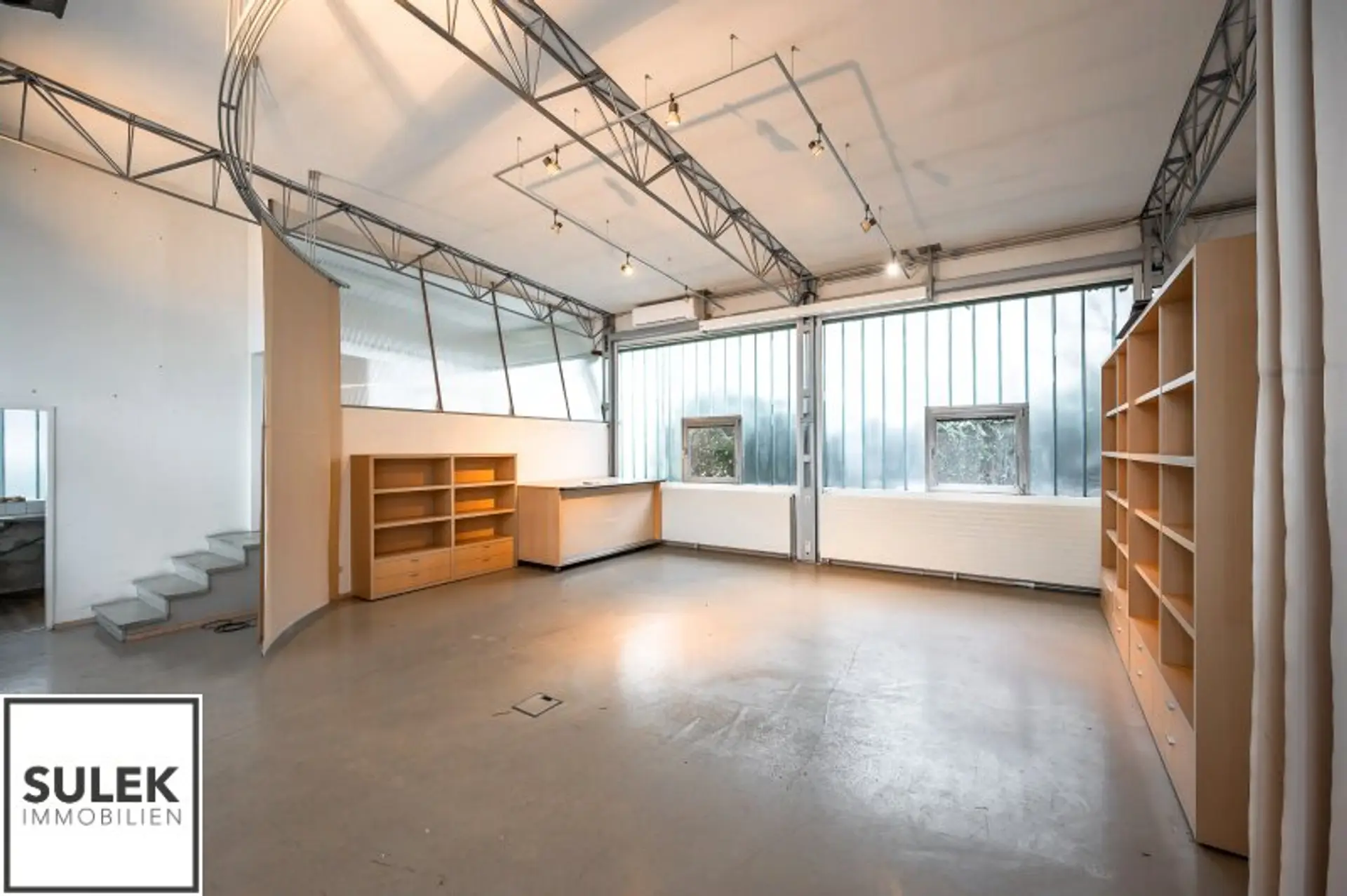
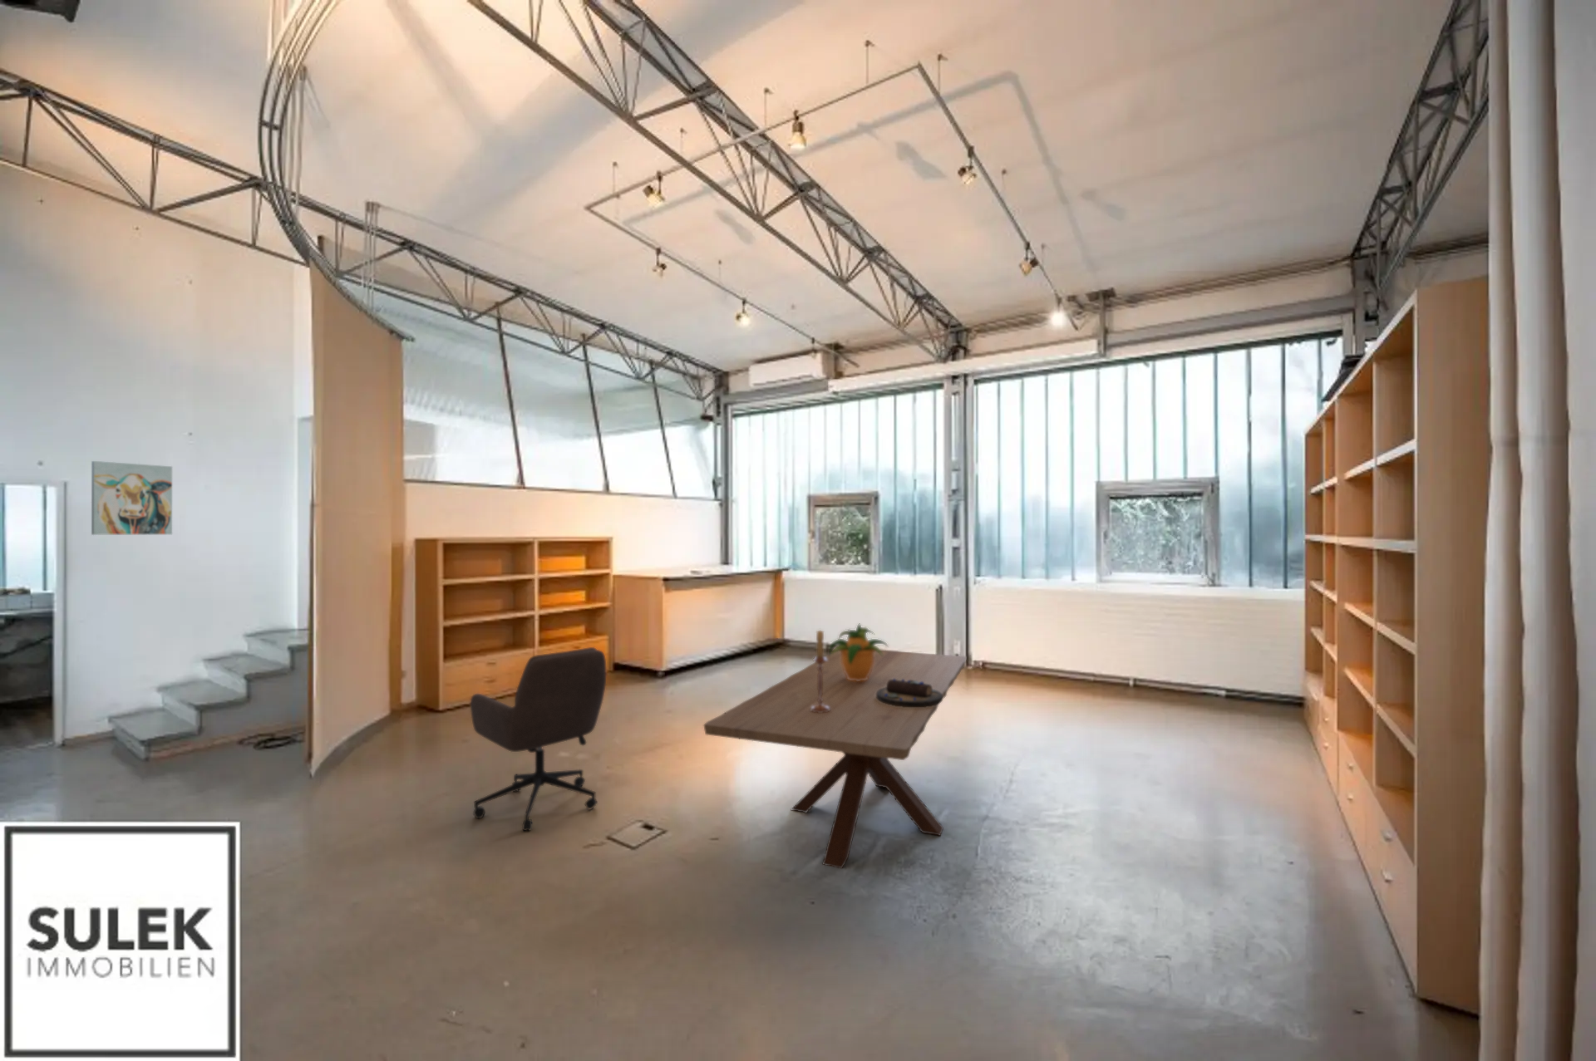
+ candlestick (820, 668)
+ wall art (133, 499)
+ dining table (864, 751)
+ office chair (541, 726)
+ potted plant (860, 650)
+ decorative bowl (909, 688)
